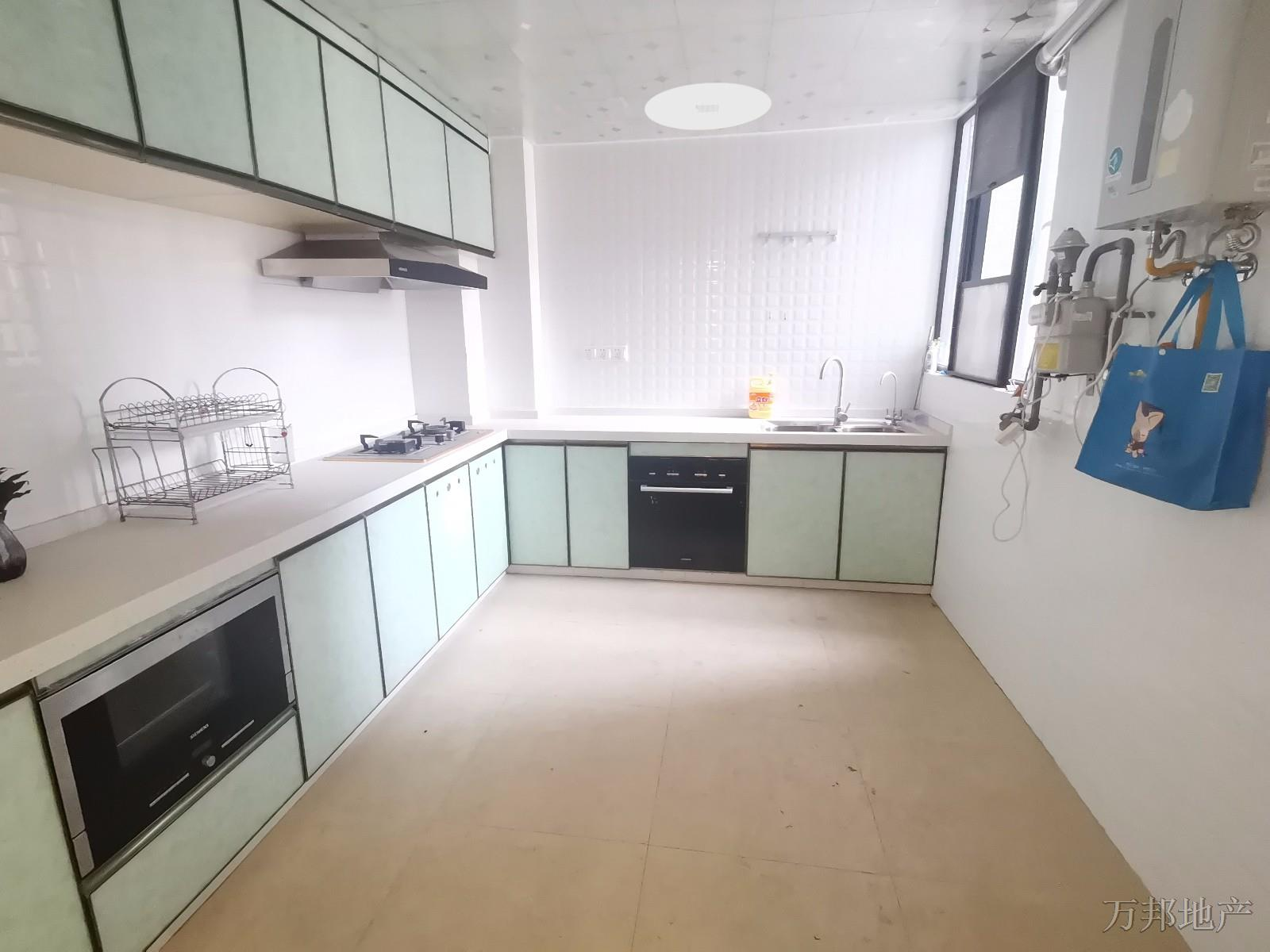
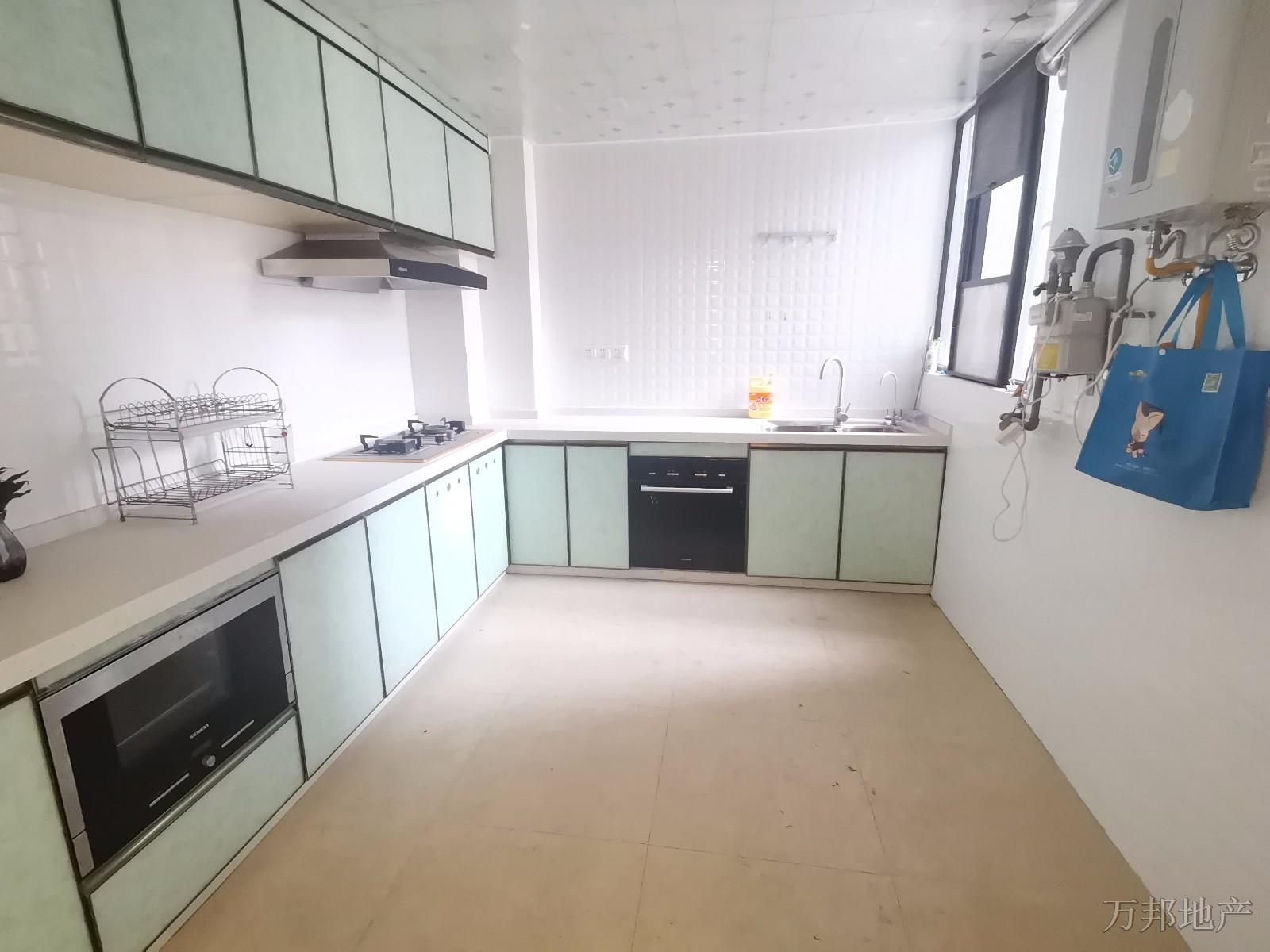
- ceiling light (707, 102)
